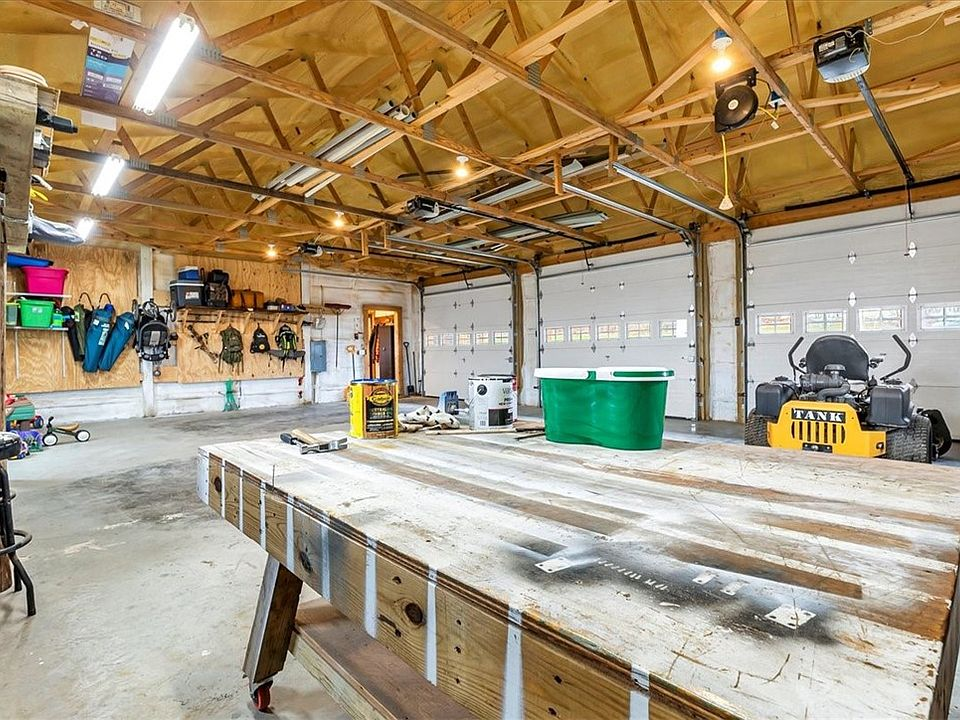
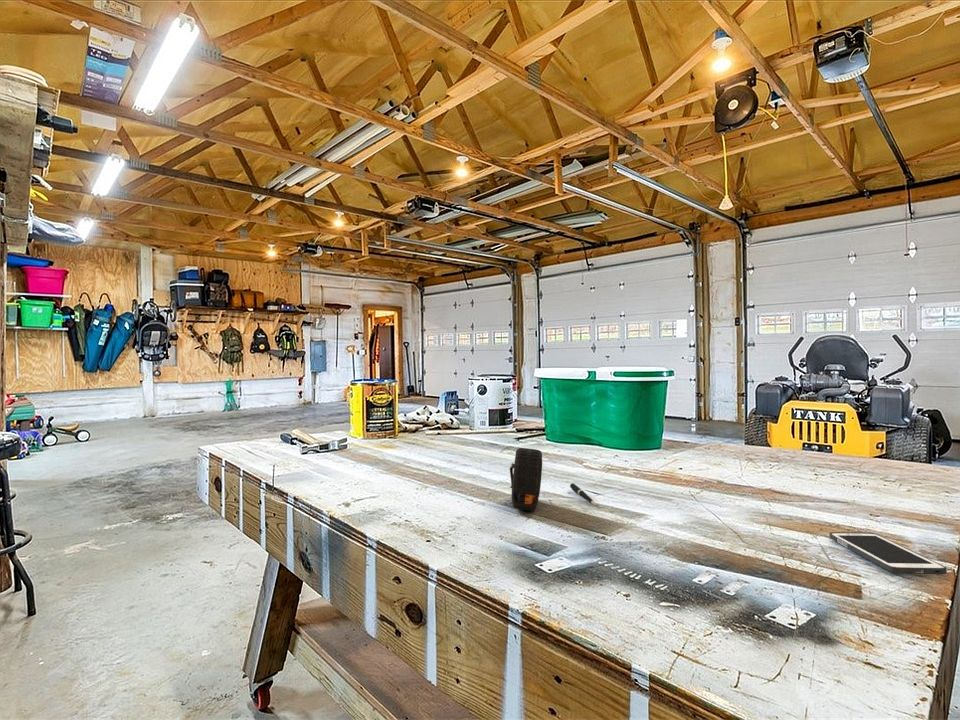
+ cell phone (882, 551)
+ tape measure (525, 476)
+ pen (583, 493)
